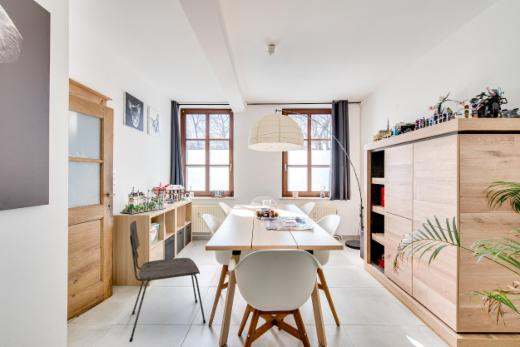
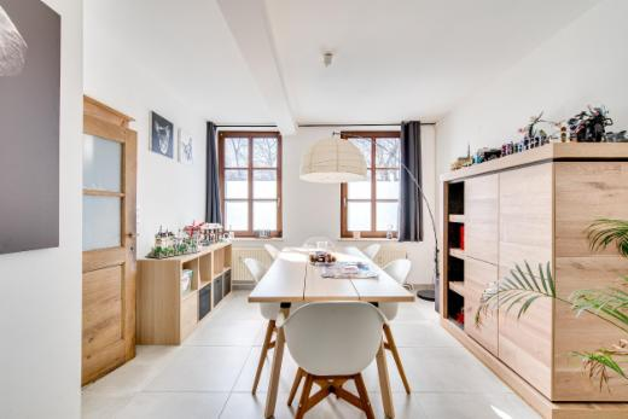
- dining chair (167, 270)
